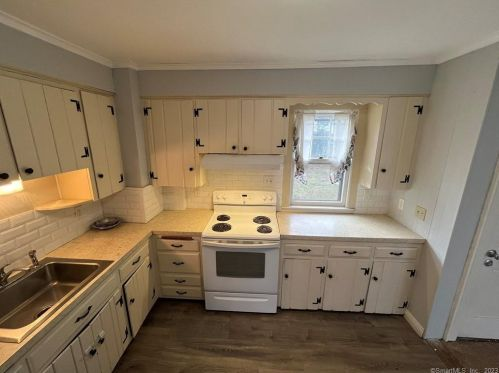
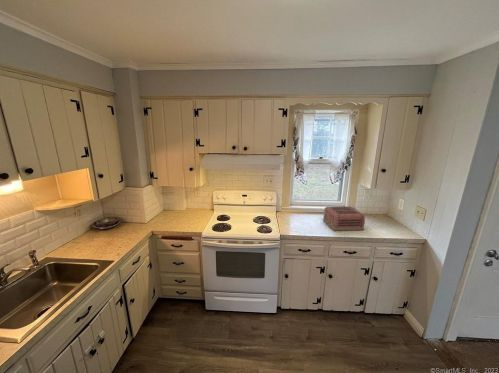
+ toaster (341, 217)
